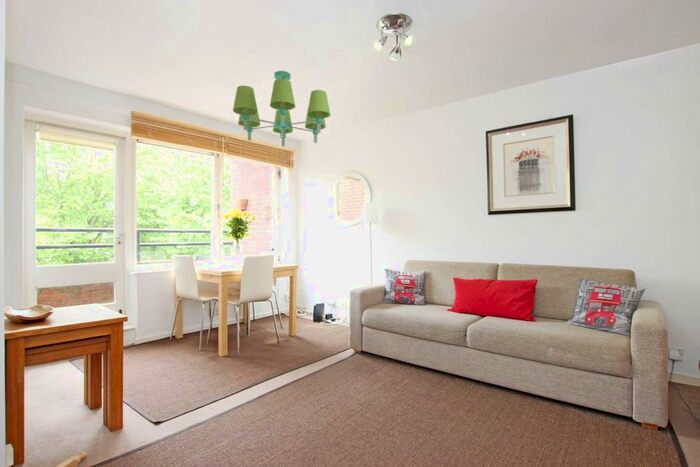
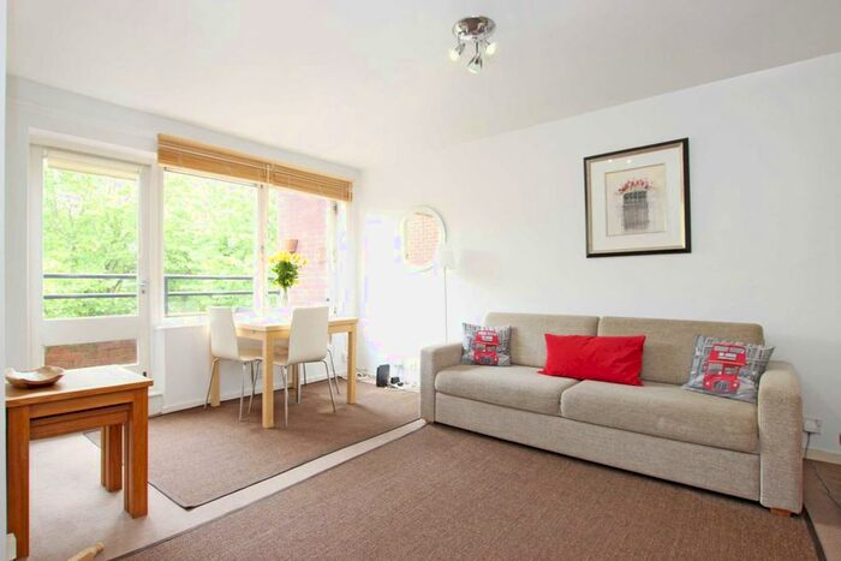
- chandelier (282, 105)
